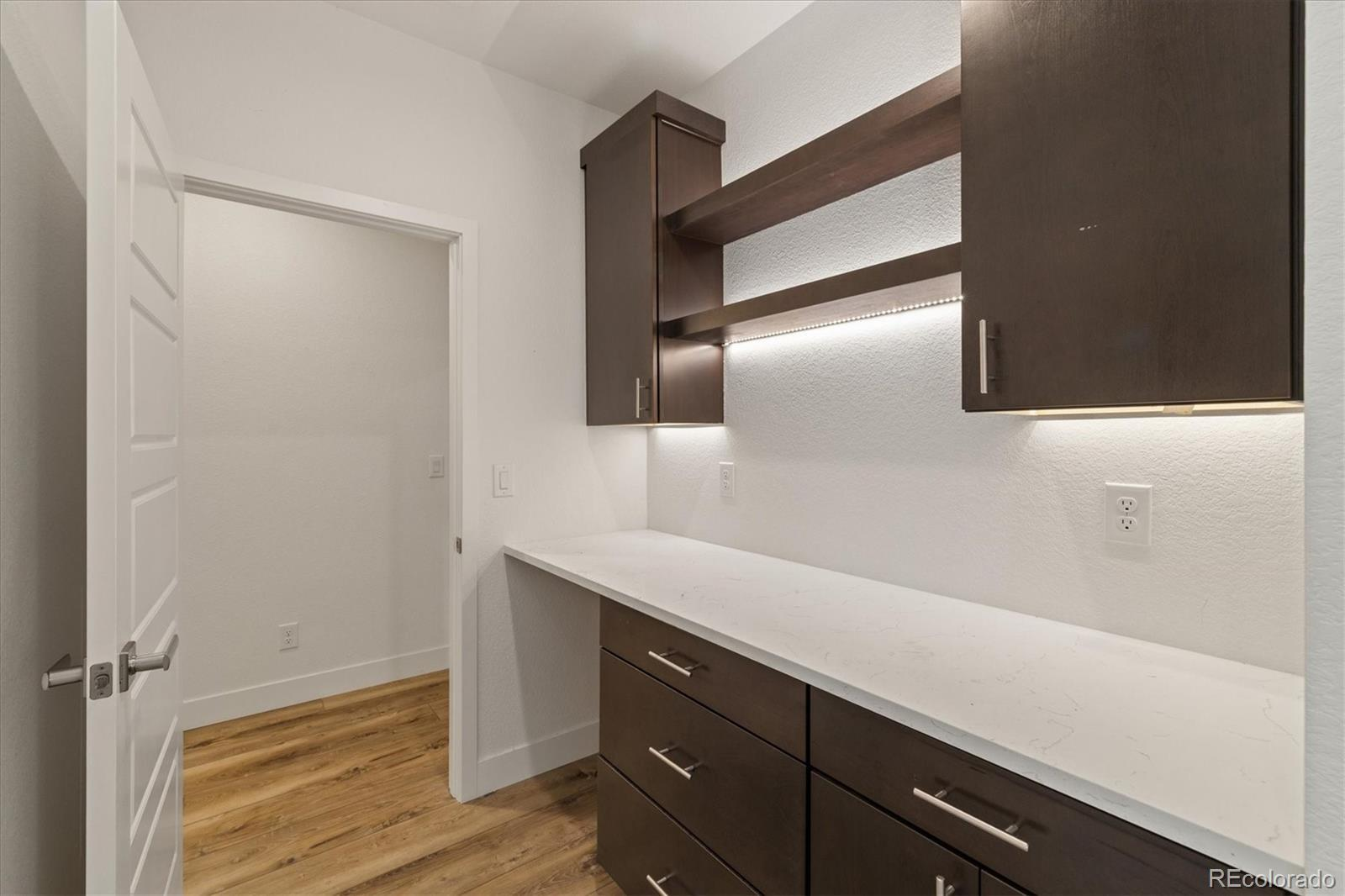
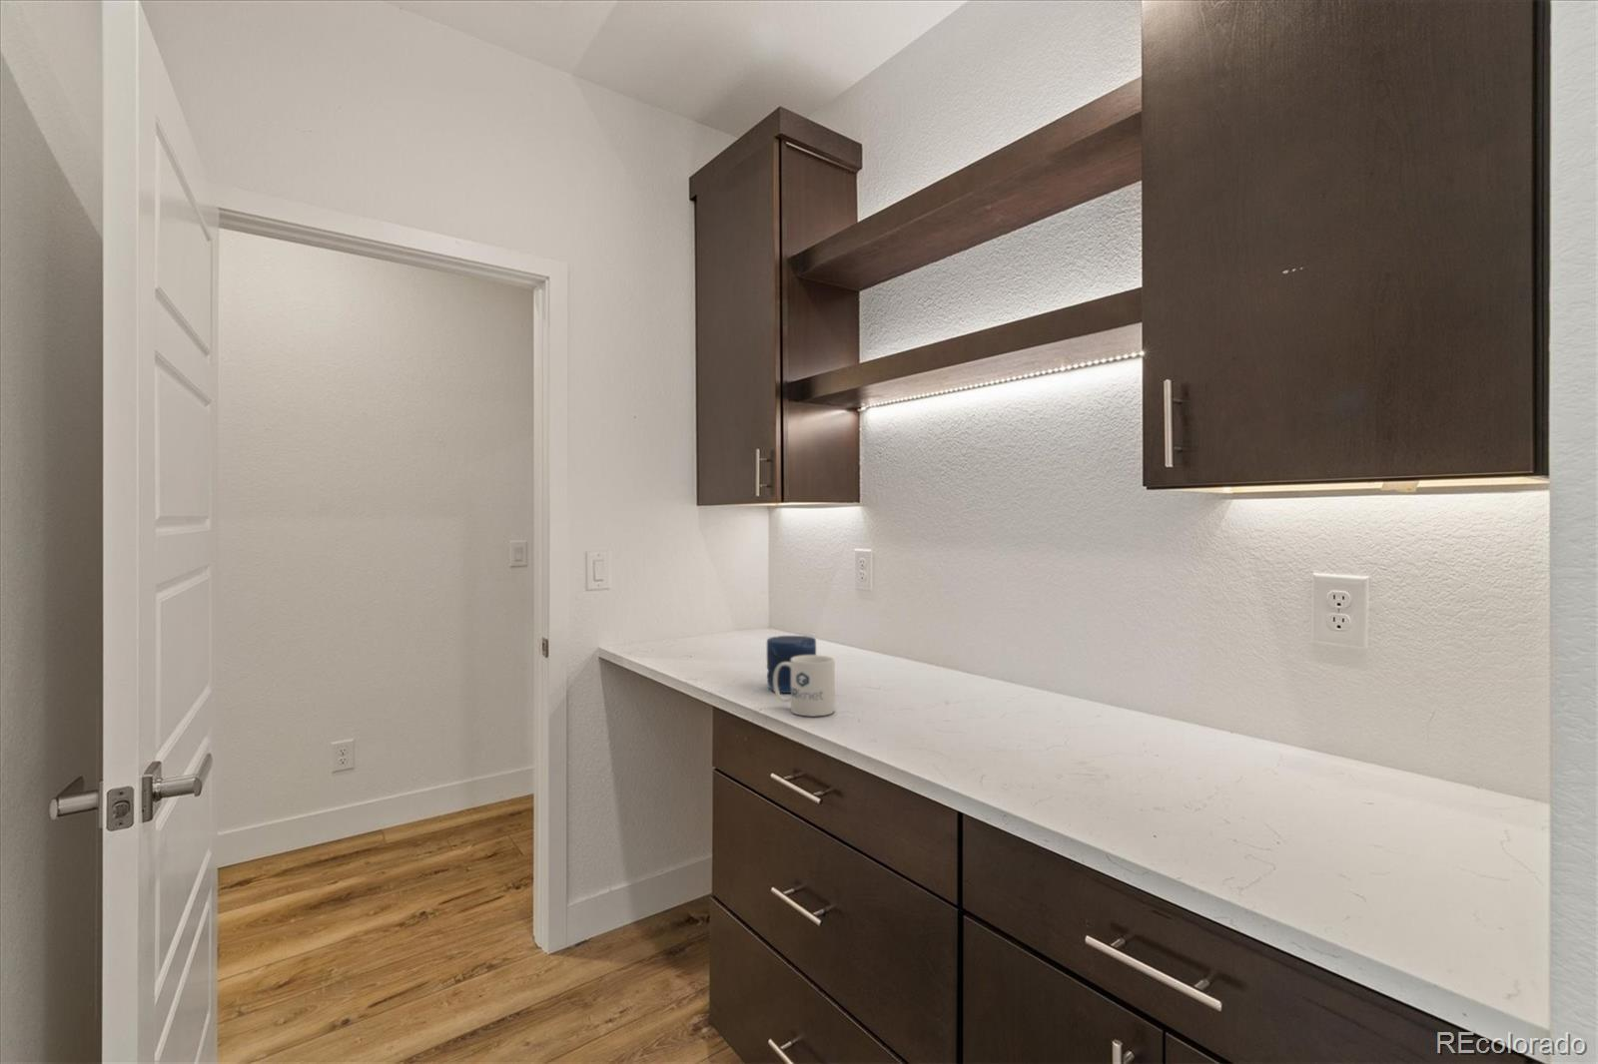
+ candle (790, 661)
+ mug (806, 684)
